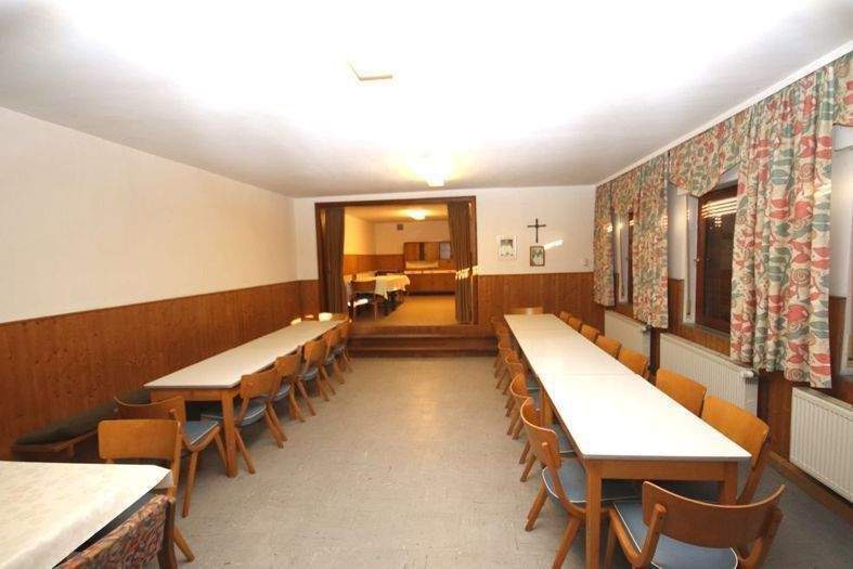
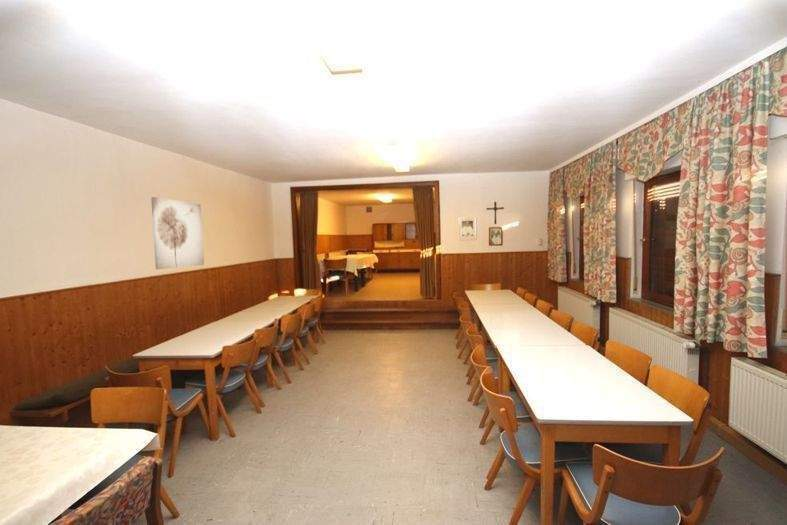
+ wall art (180, 234)
